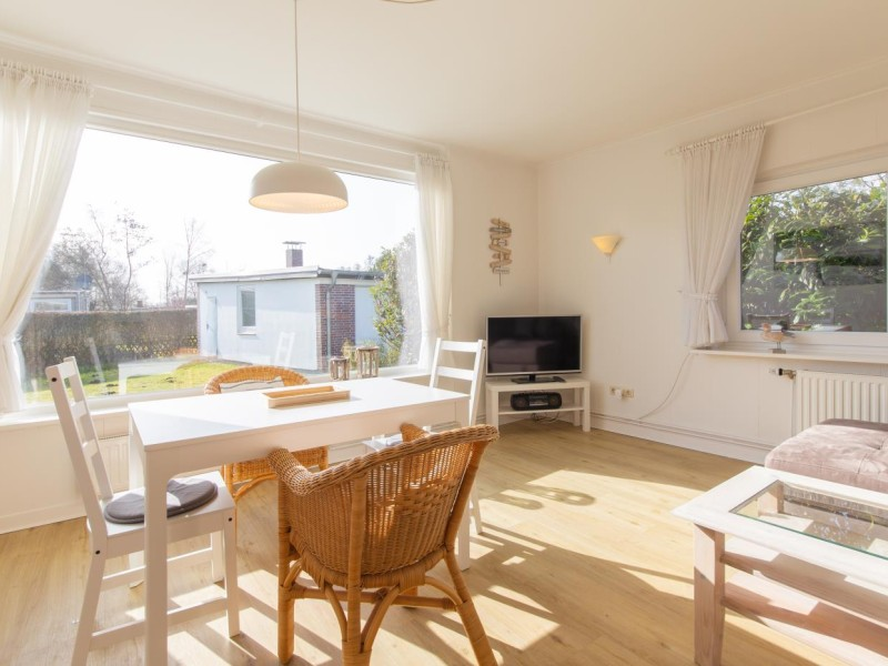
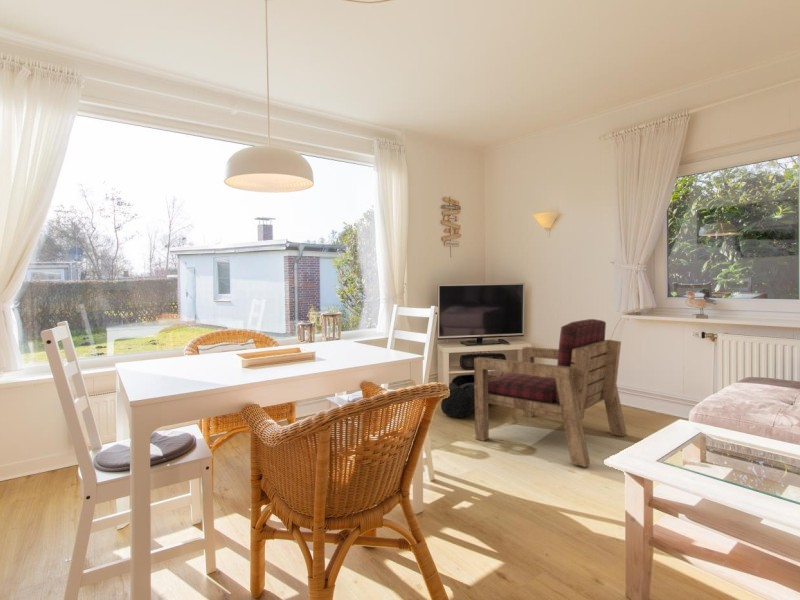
+ bag (471, 393)
+ armchair (550, 378)
